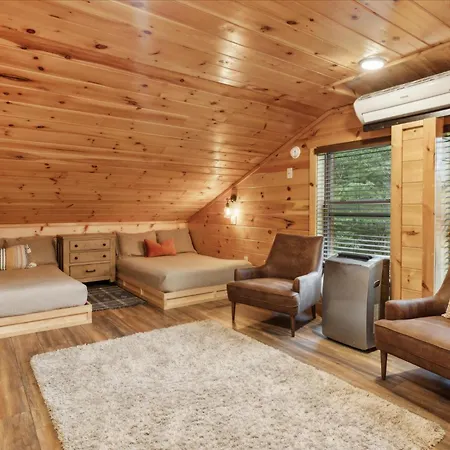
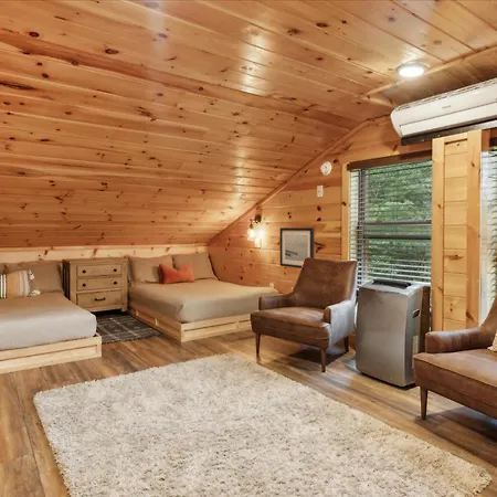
+ wall art (296, 247)
